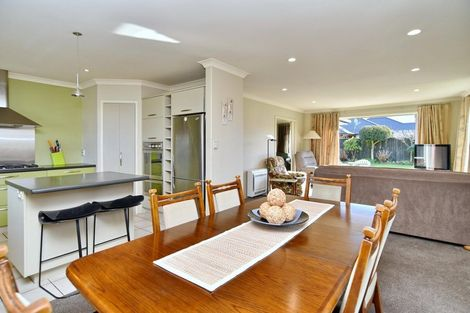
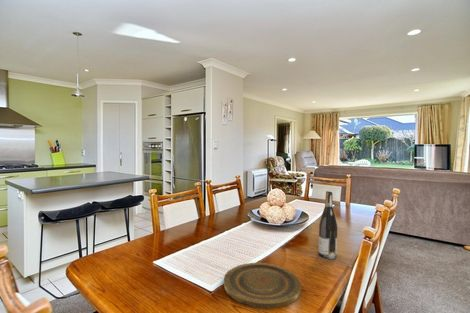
+ plate (261, 282)
+ wine bottle (328, 223)
